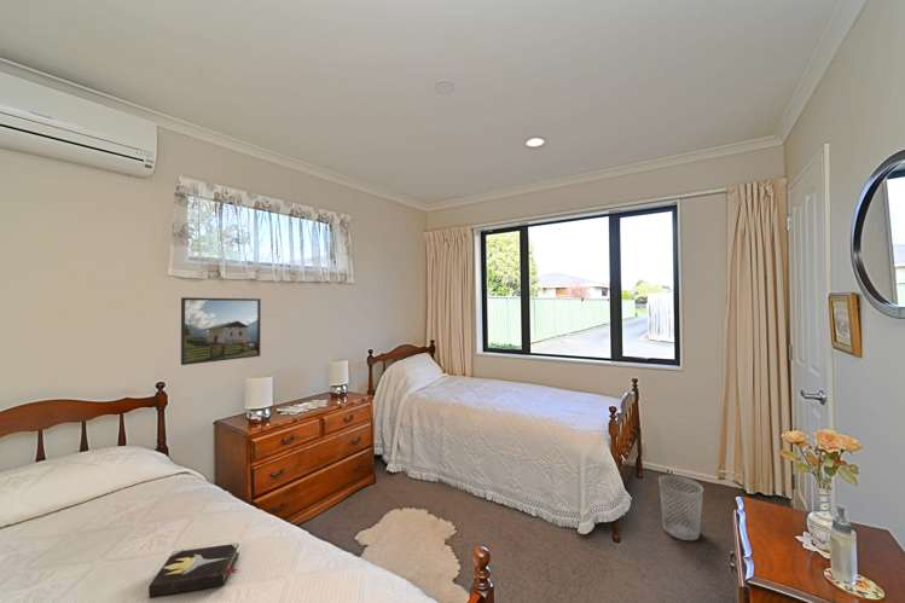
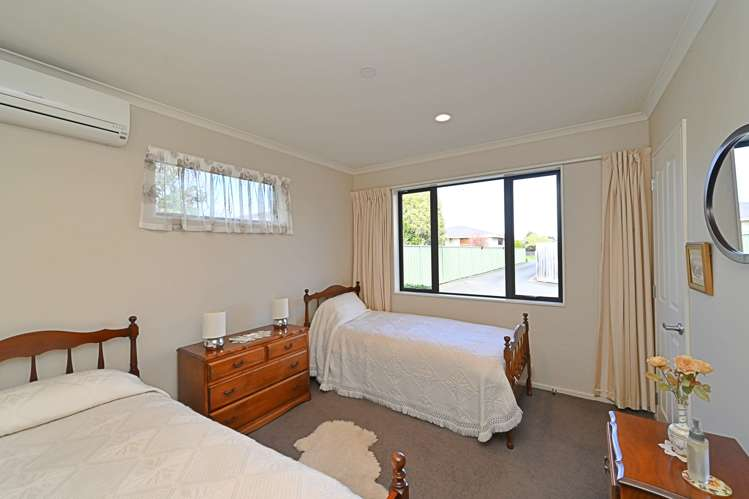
- wastebasket (680, 506)
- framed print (224, 329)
- hardback book (197, 567)
